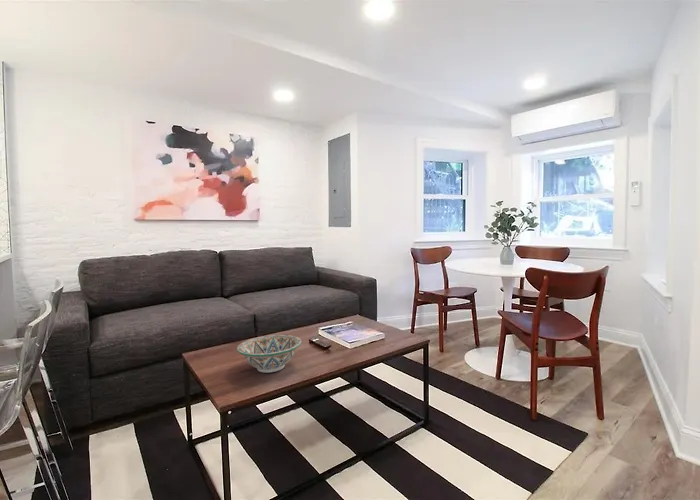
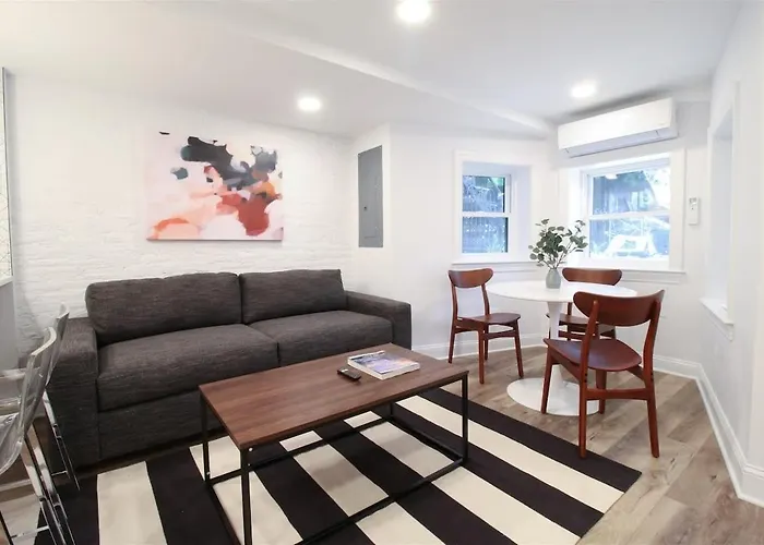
- decorative bowl (270, 355)
